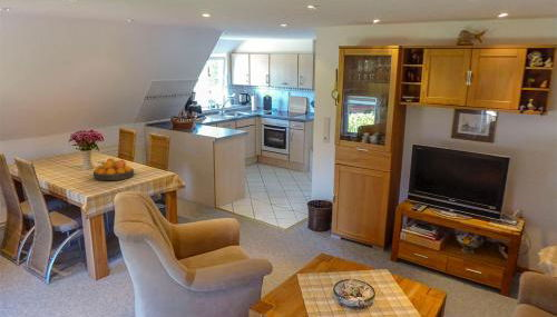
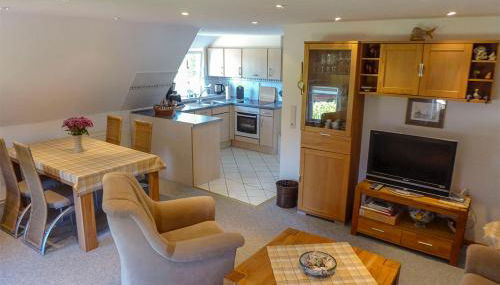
- fruit bowl (114, 167)
